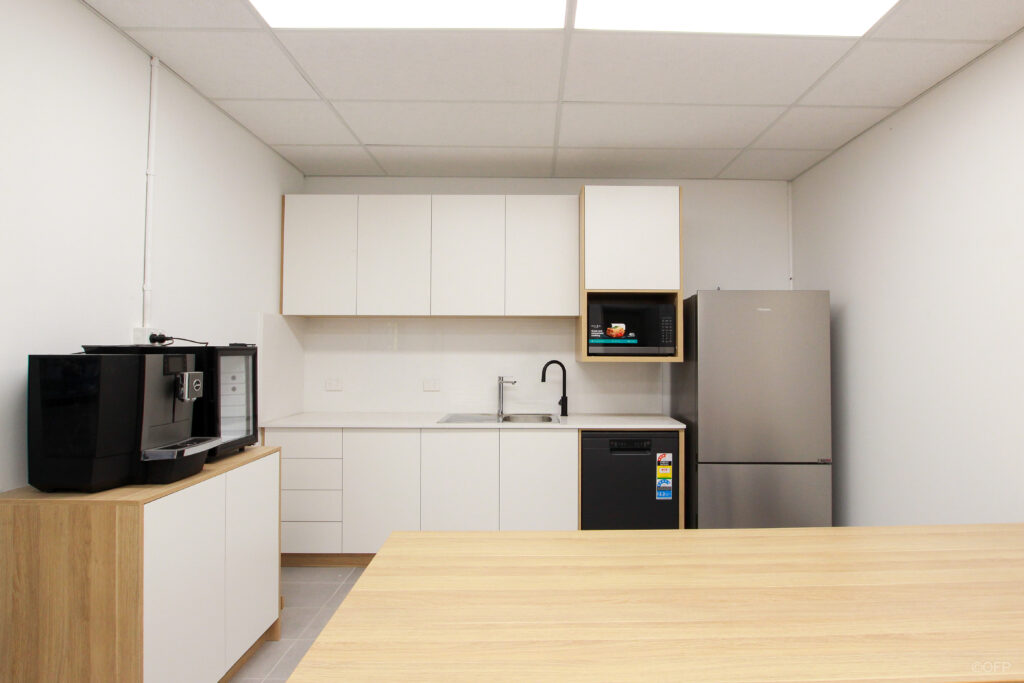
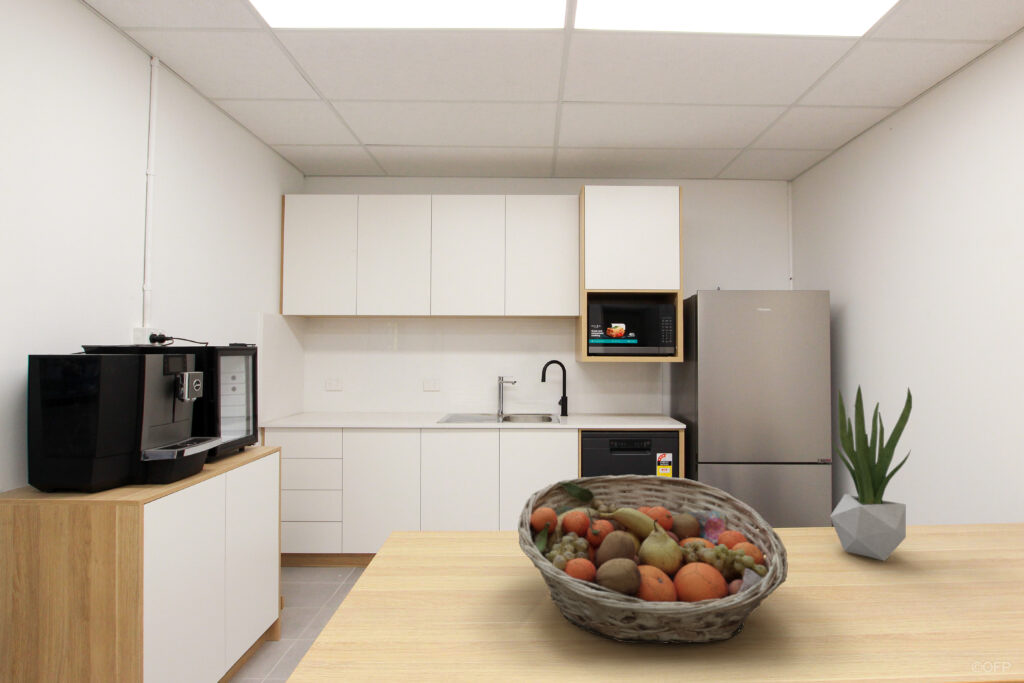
+ fruit basket (645, 548)
+ potted plant (867, 469)
